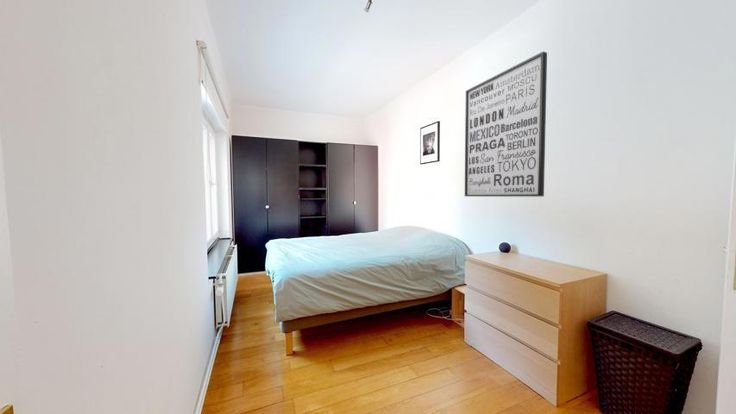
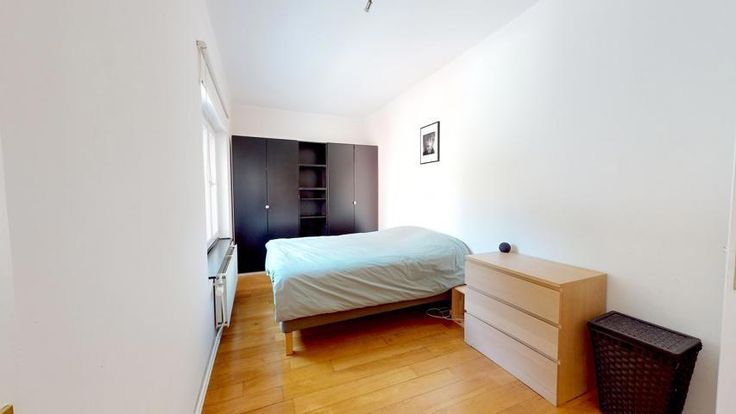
- wall art (499, 136)
